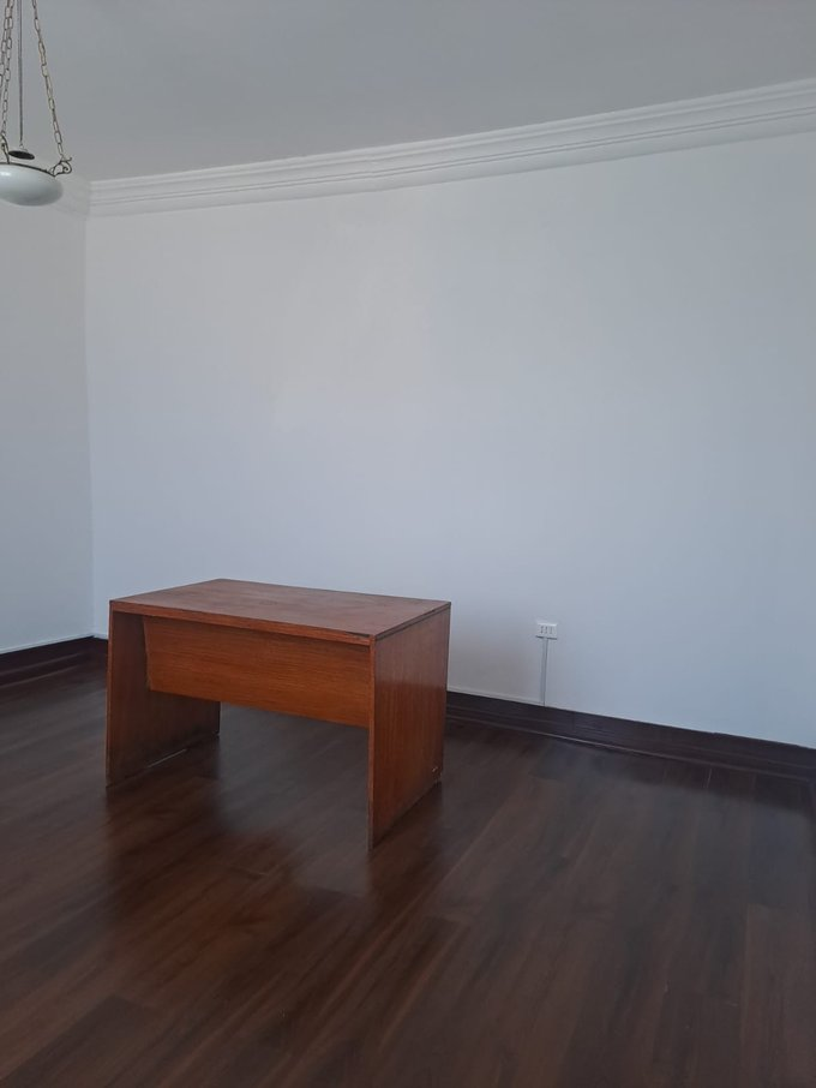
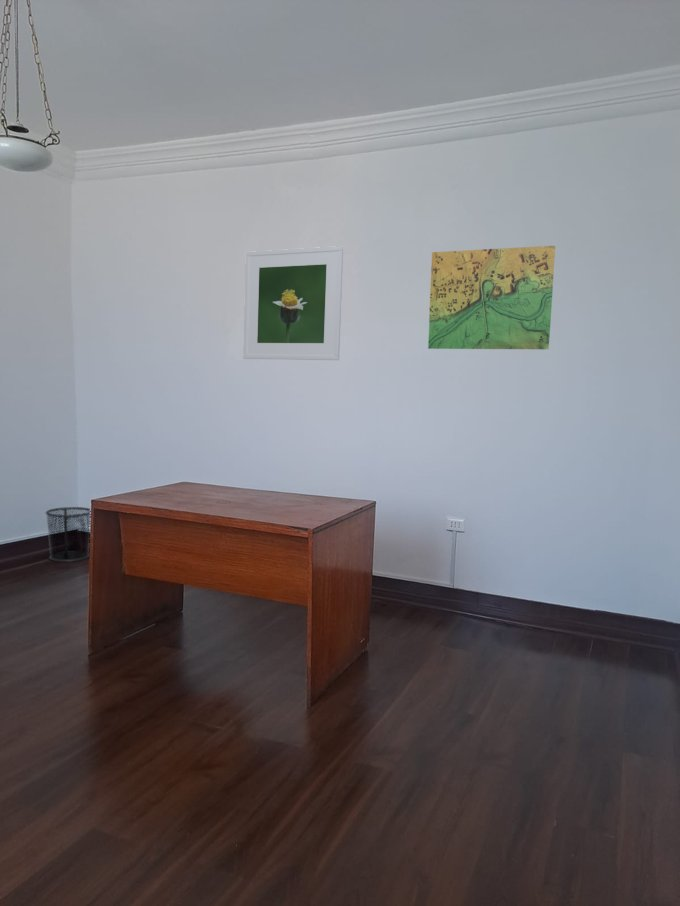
+ map (488, 299)
+ waste bin (69, 534)
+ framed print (291, 304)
